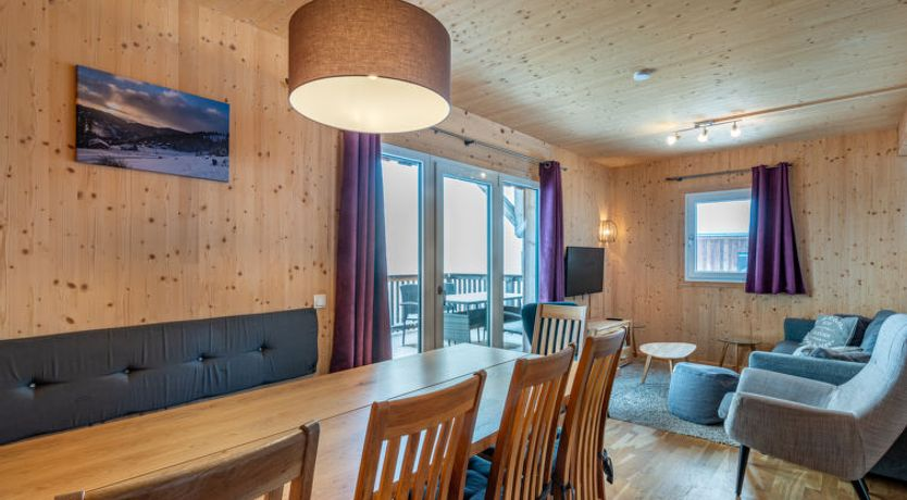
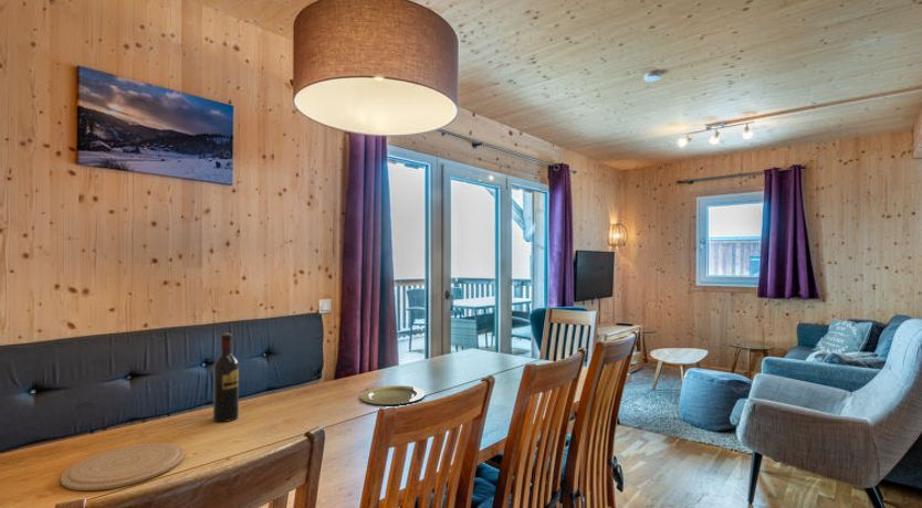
+ plate (126, 463)
+ plate (392, 394)
+ wine bottle (226, 375)
